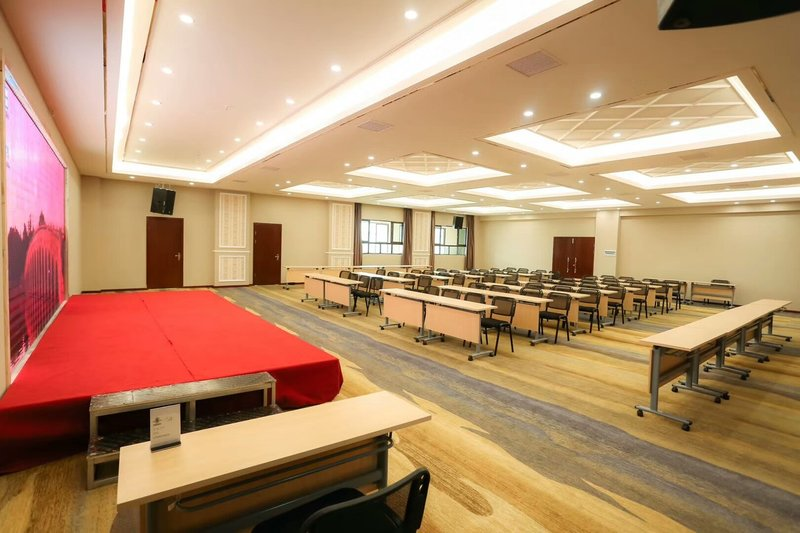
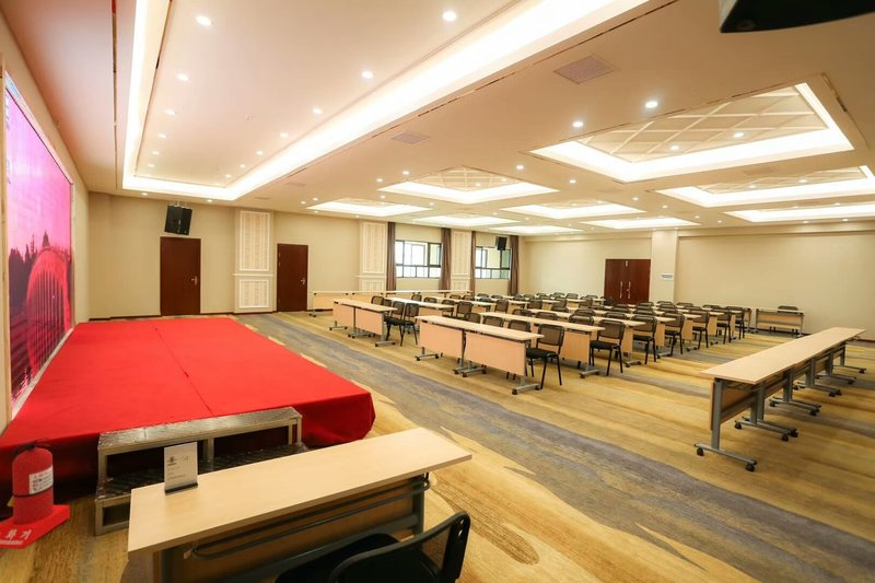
+ fire extinguisher (24, 485)
